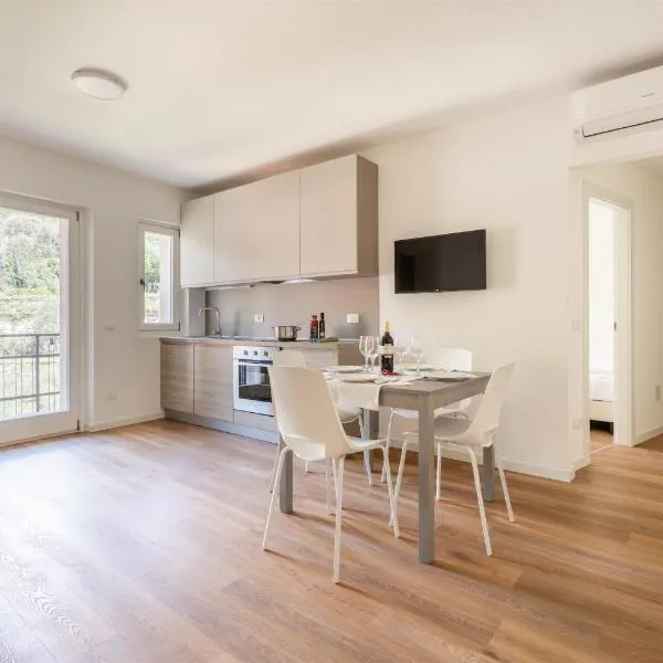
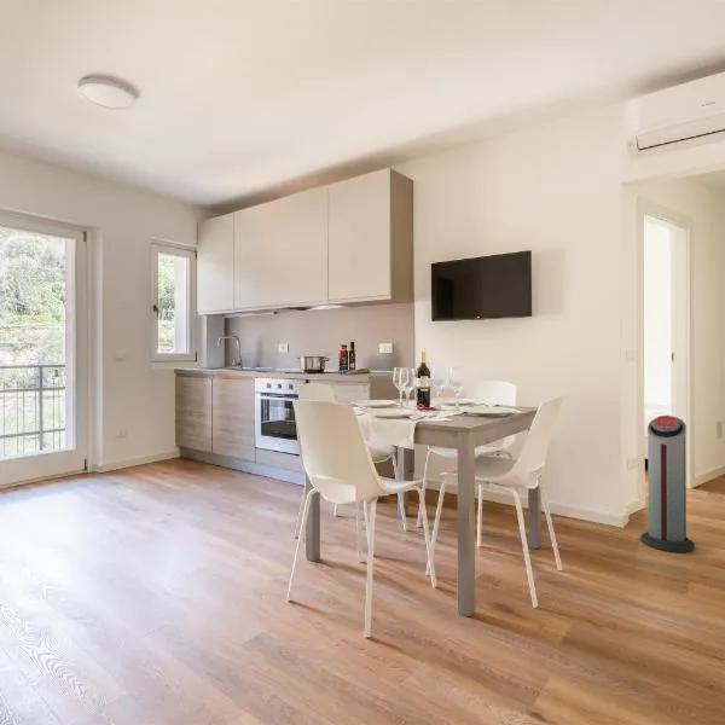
+ air purifier (666, 478)
